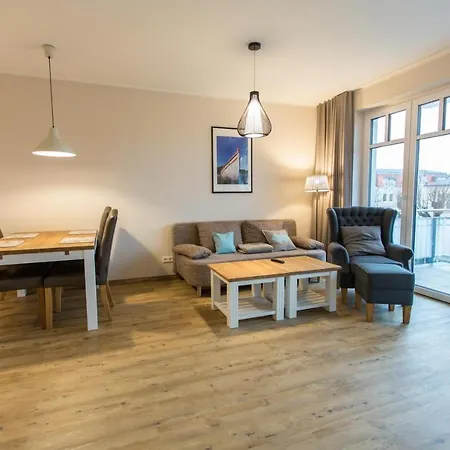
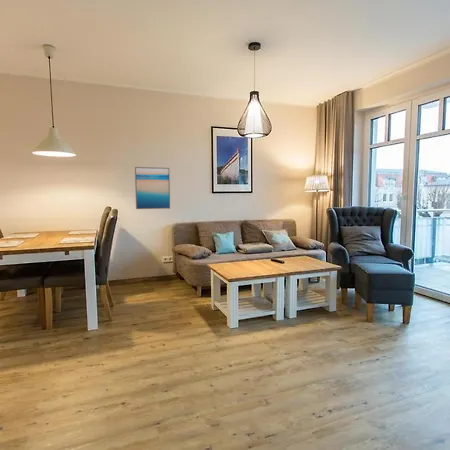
+ wall art (152, 188)
